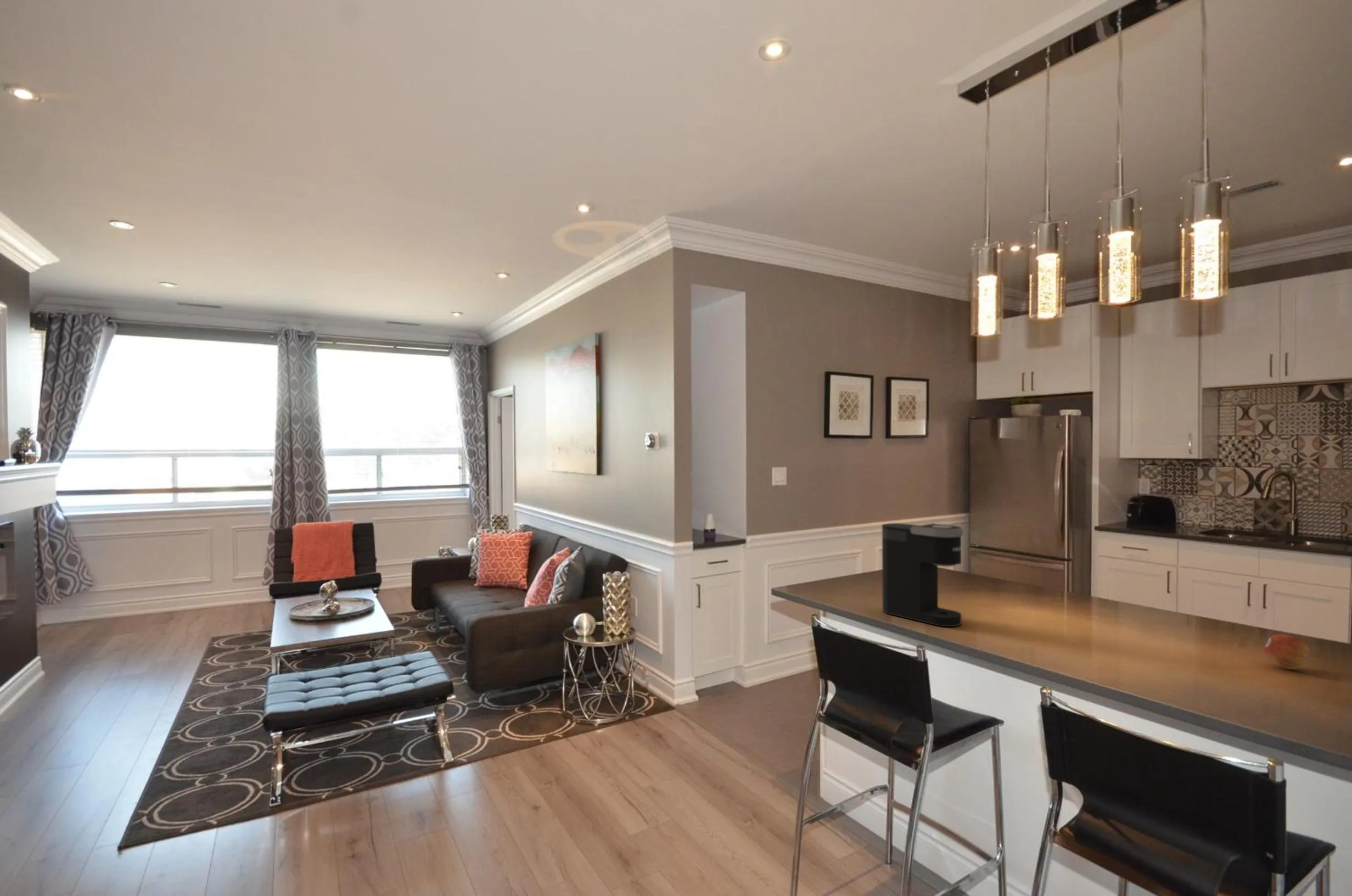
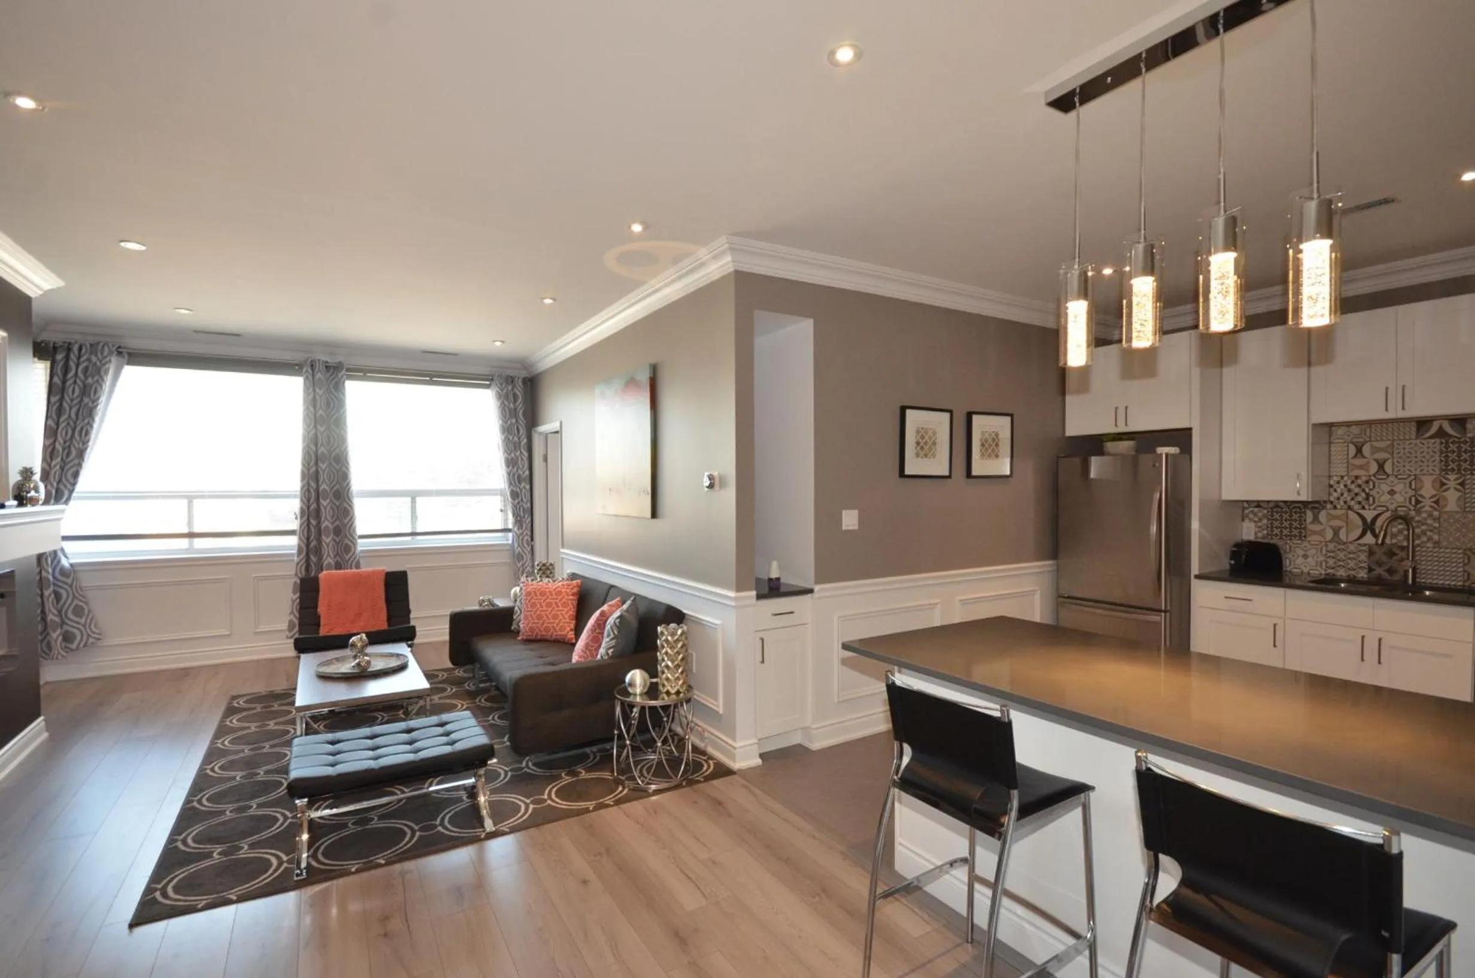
- fruit (1286, 651)
- coffee maker (921, 570)
